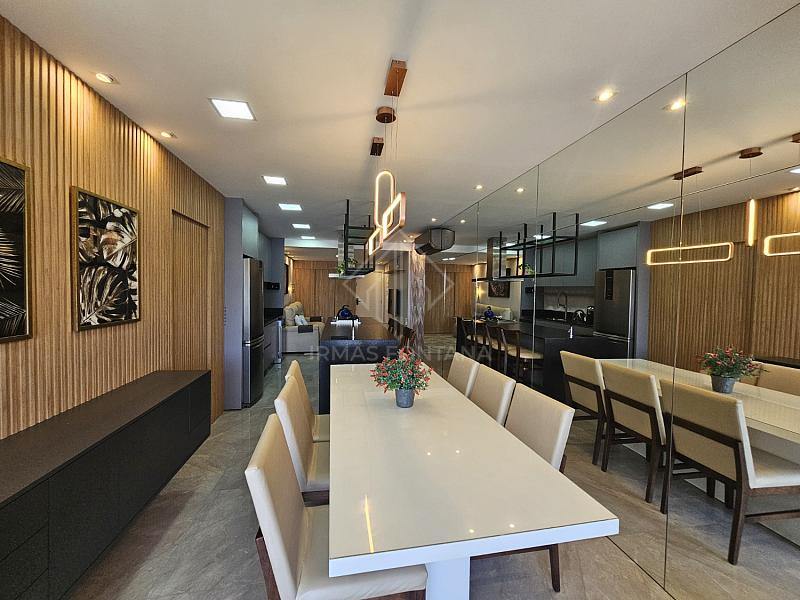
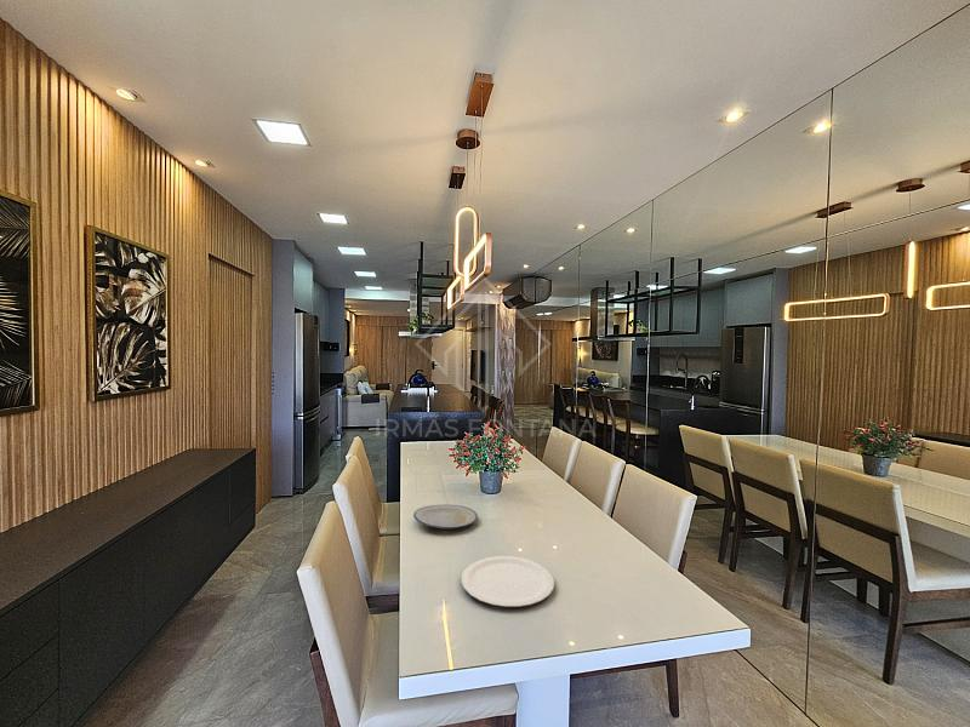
+ plate (445, 516)
+ plate (507, 580)
